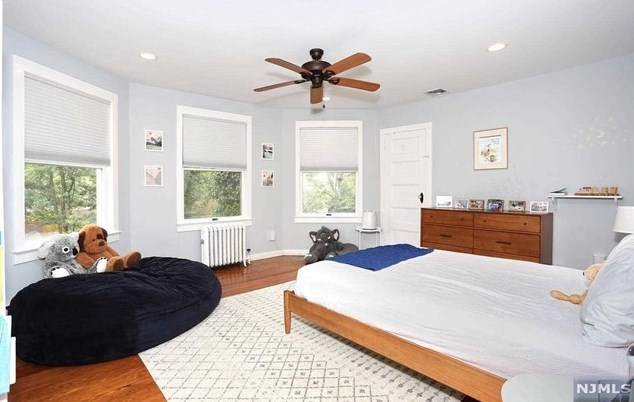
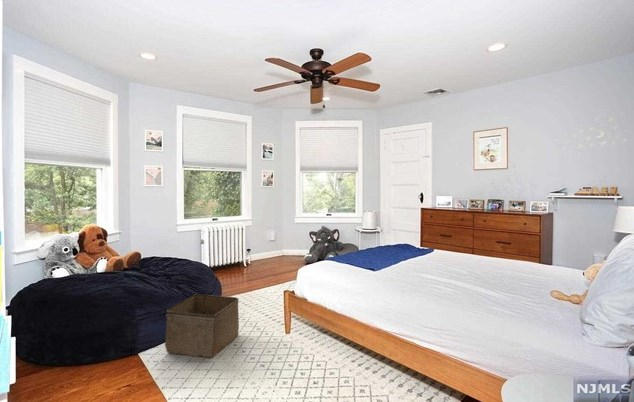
+ storage bin (203, 323)
